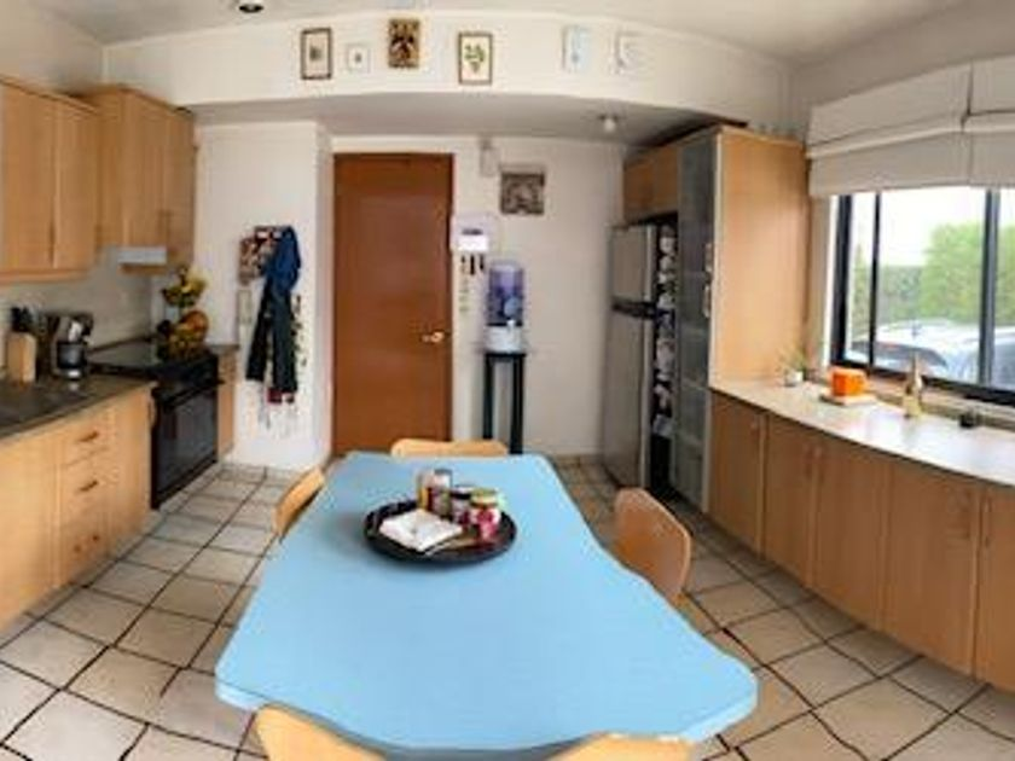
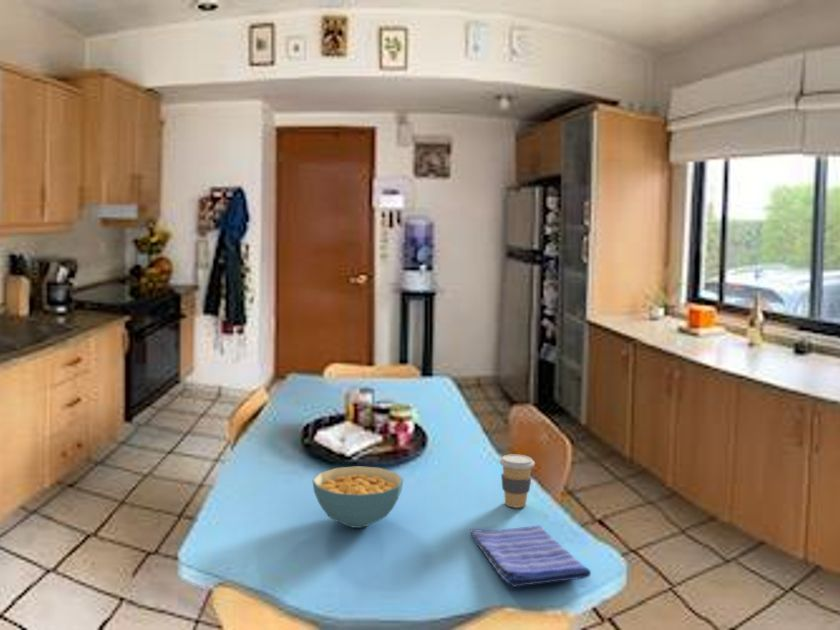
+ cereal bowl (357, 501)
+ dish towel (526, 550)
+ coffee cup (516, 481)
